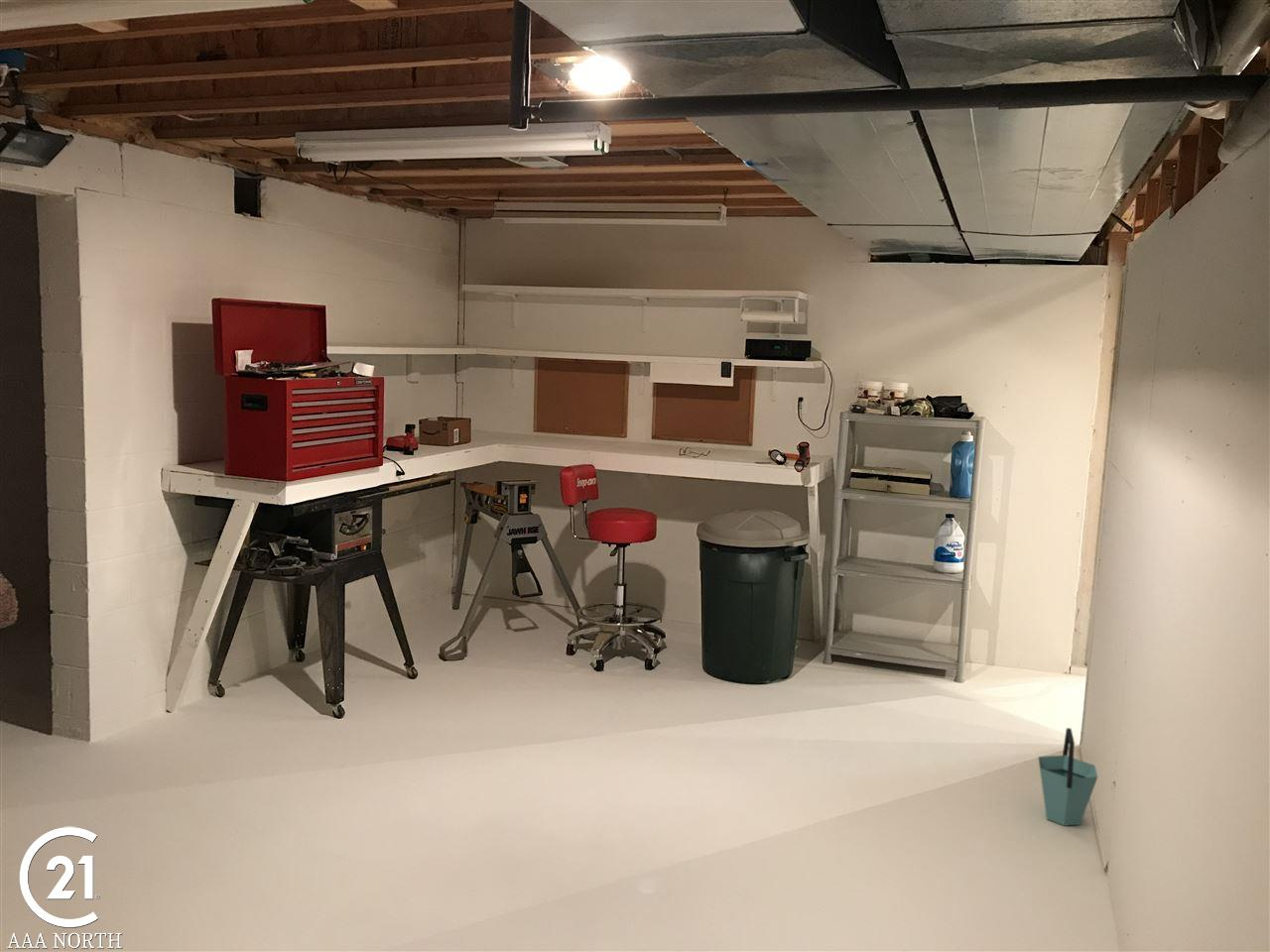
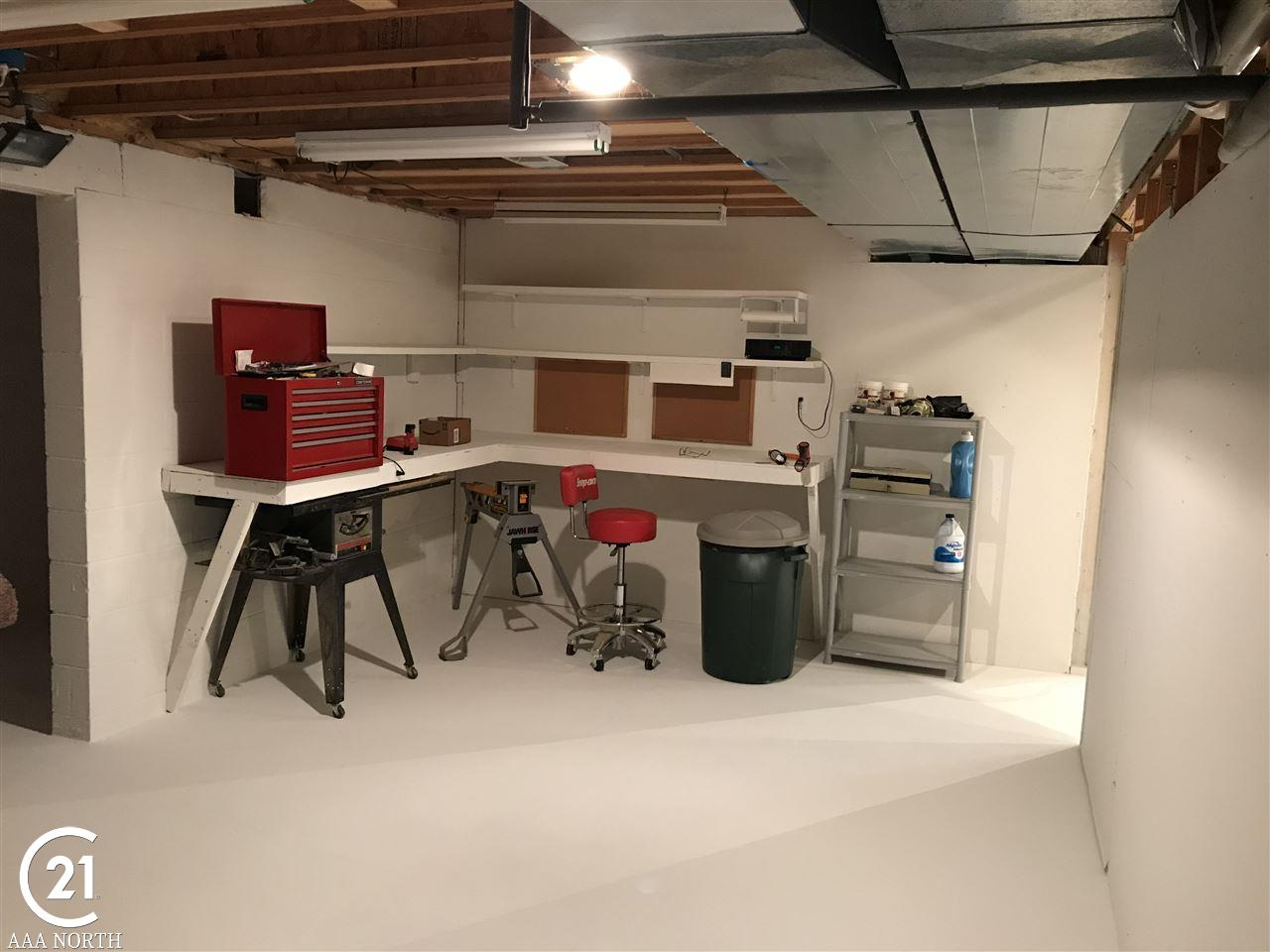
- bucket (1066, 776)
